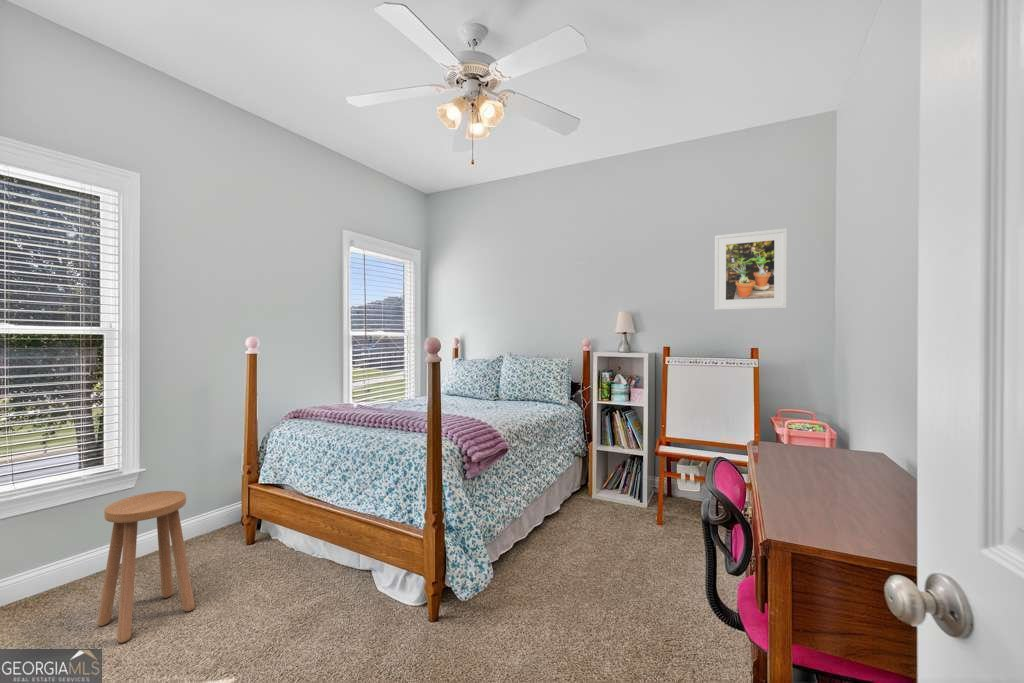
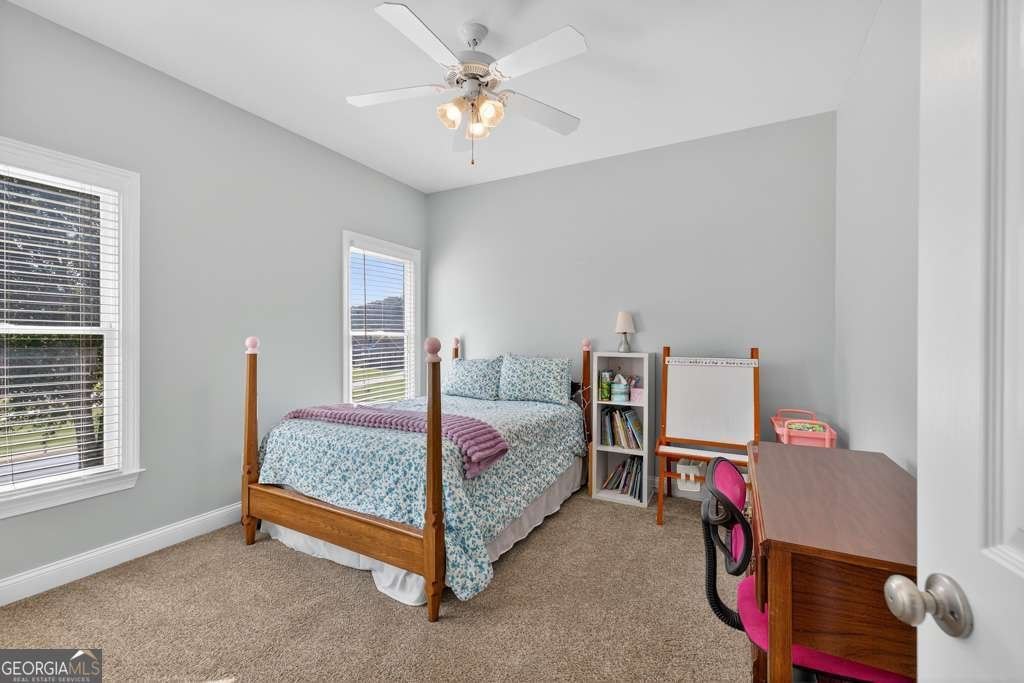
- stool (135, 559)
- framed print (749, 270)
